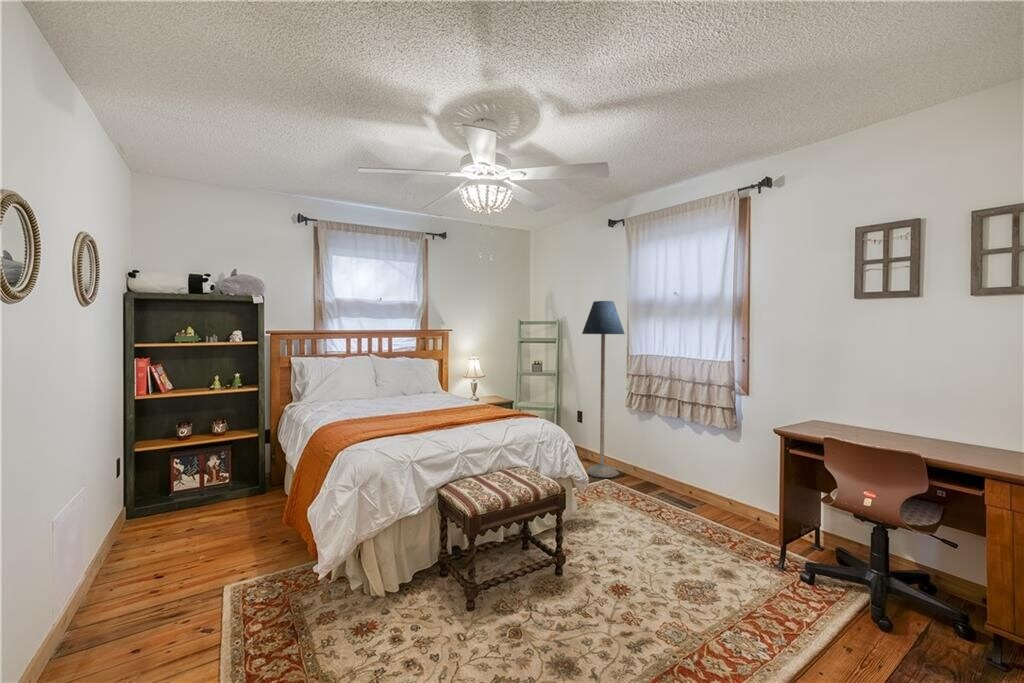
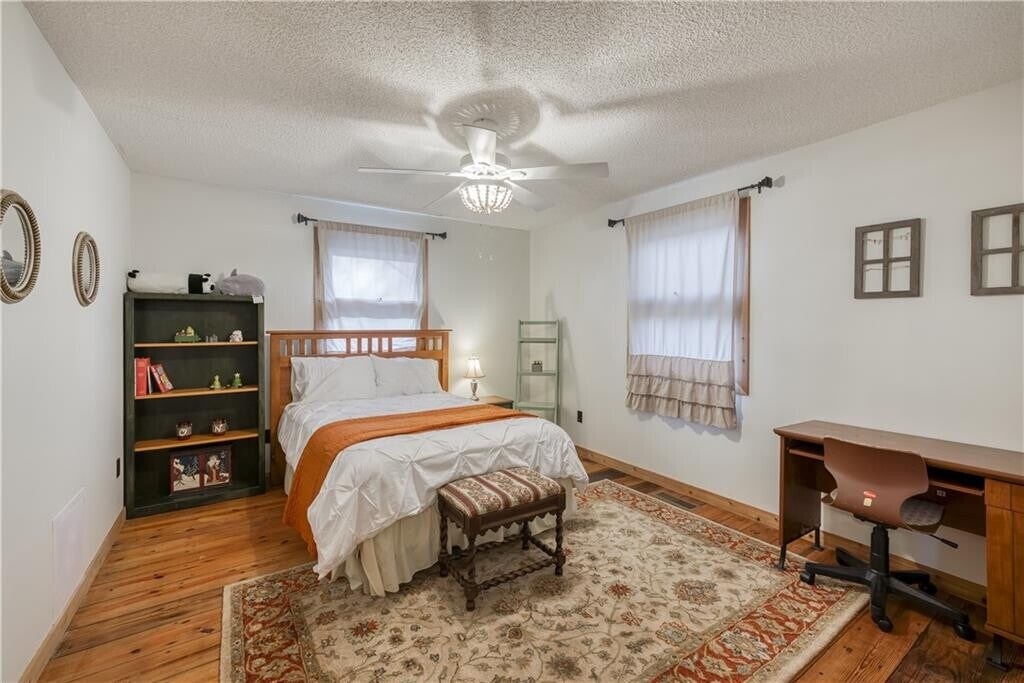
- floor lamp (602, 387)
